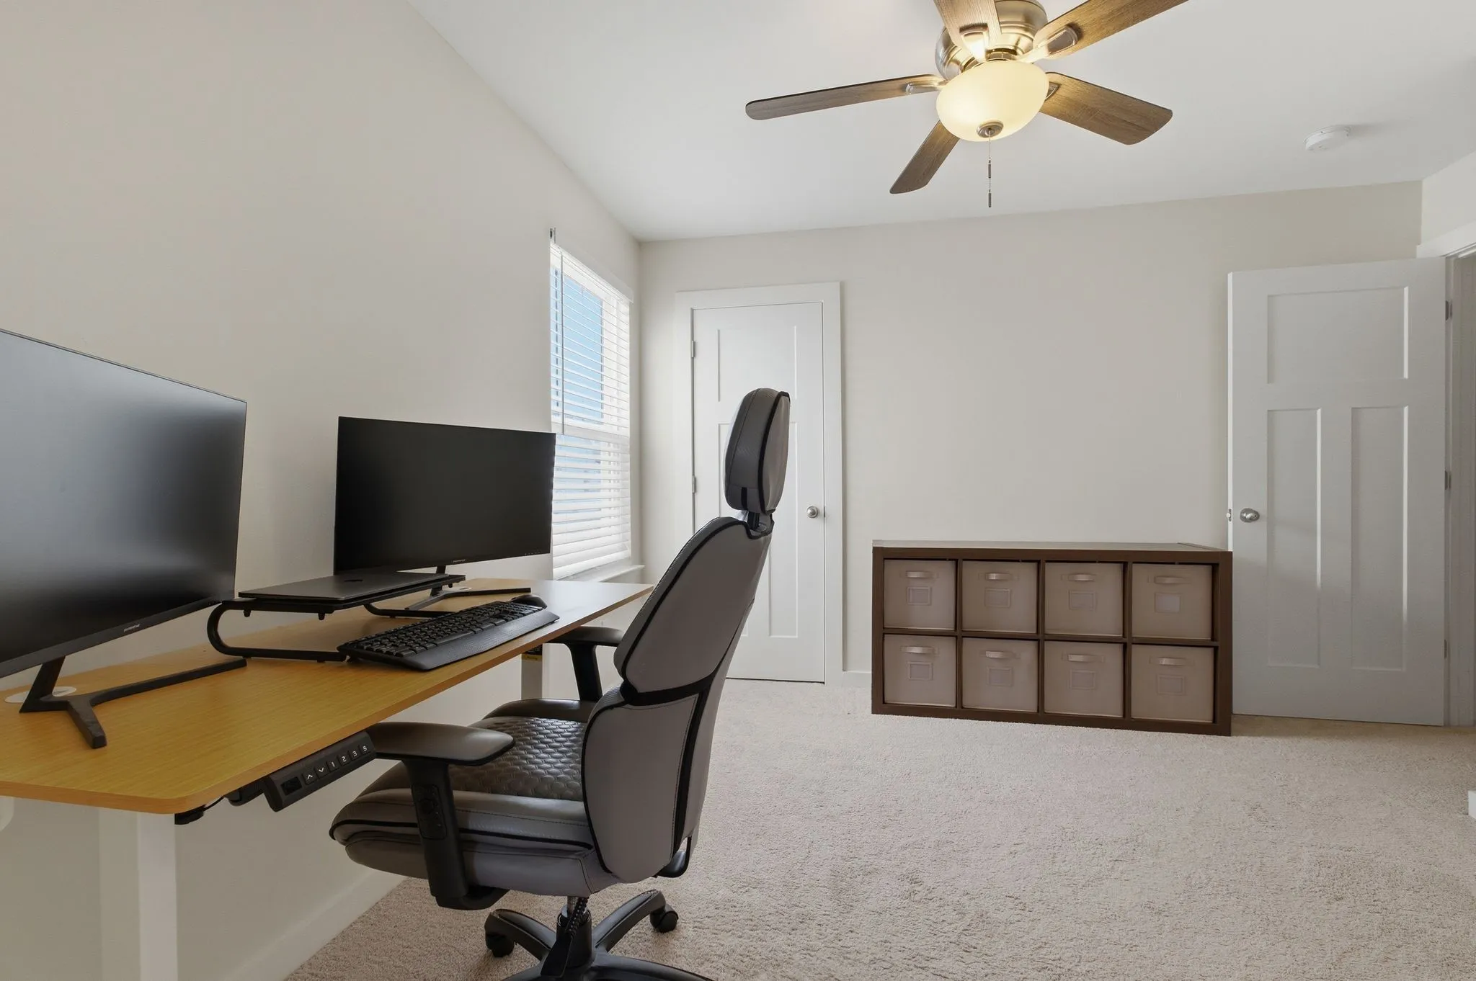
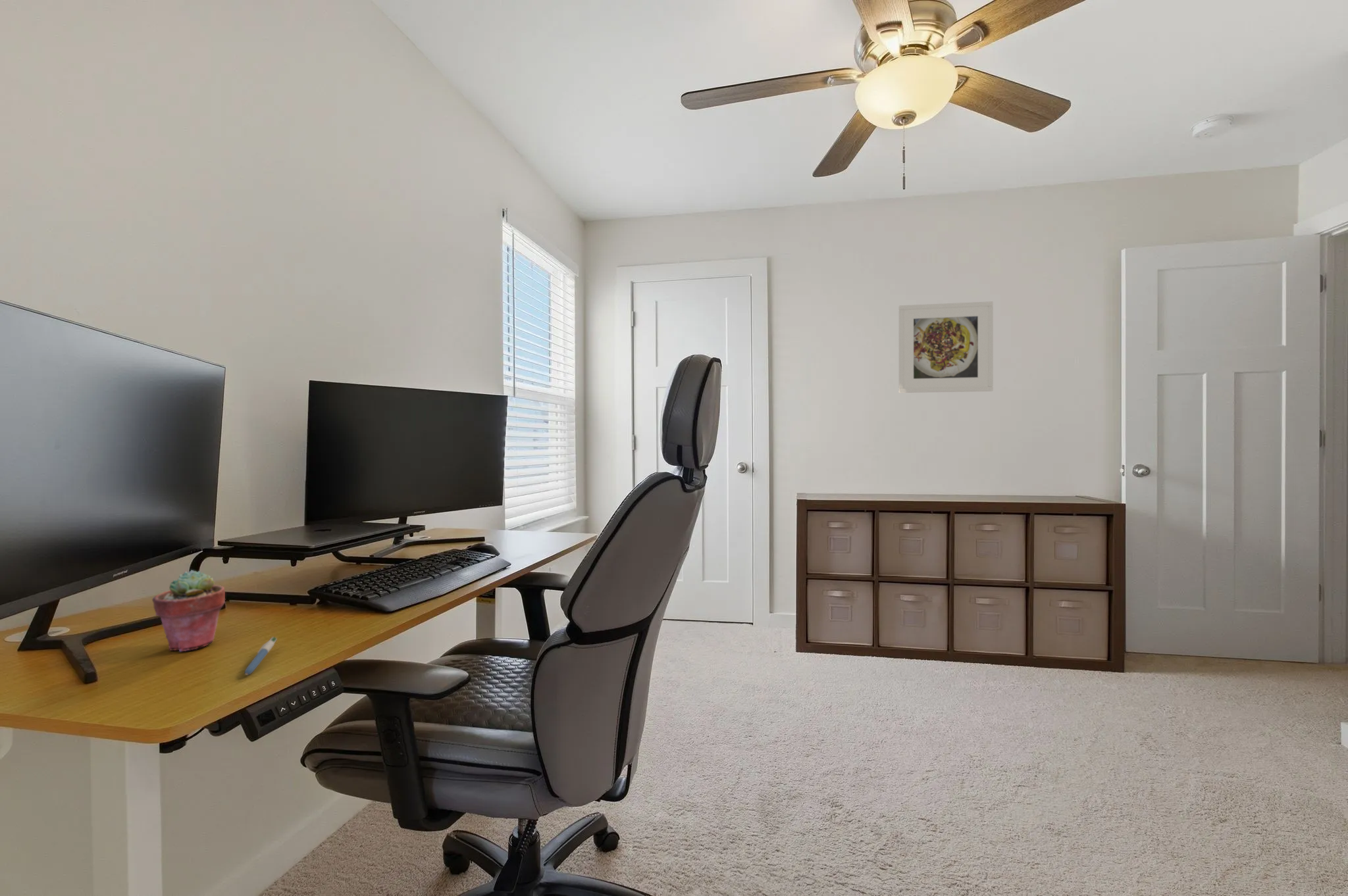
+ pen (259, 655)
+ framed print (945, 347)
+ potted succulent (190, 607)
